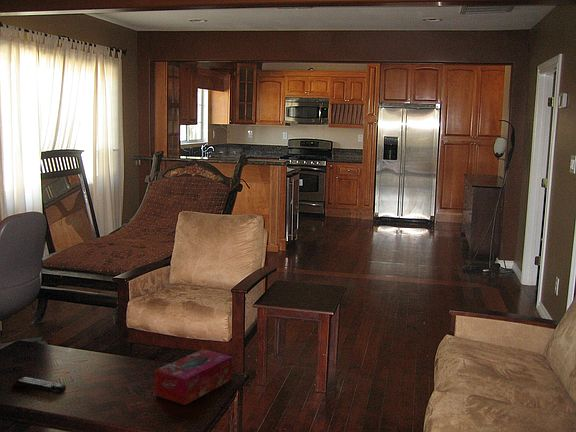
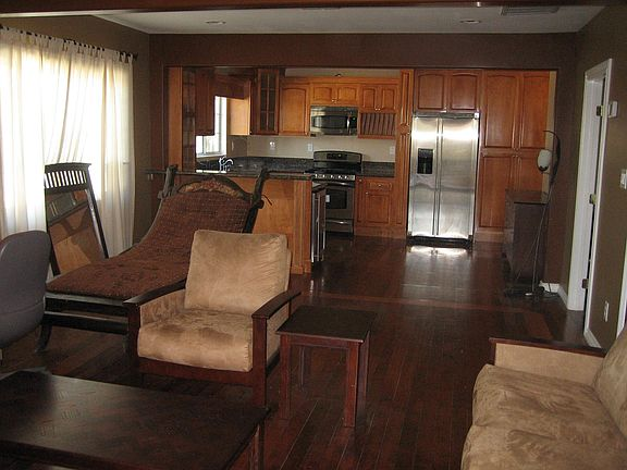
- tissue box (194, 375)
- remote control (39, 385)
